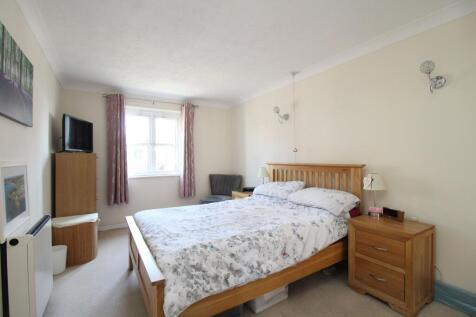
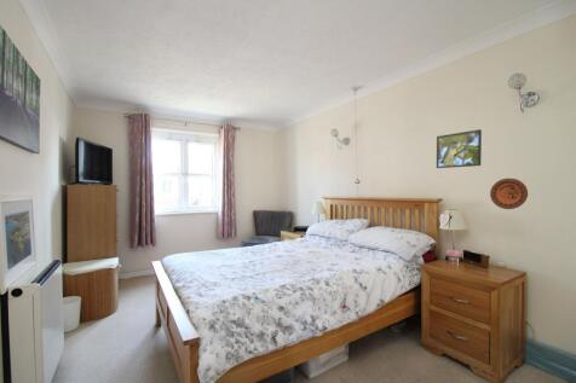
+ decorative plate (508, 193)
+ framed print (457, 150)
